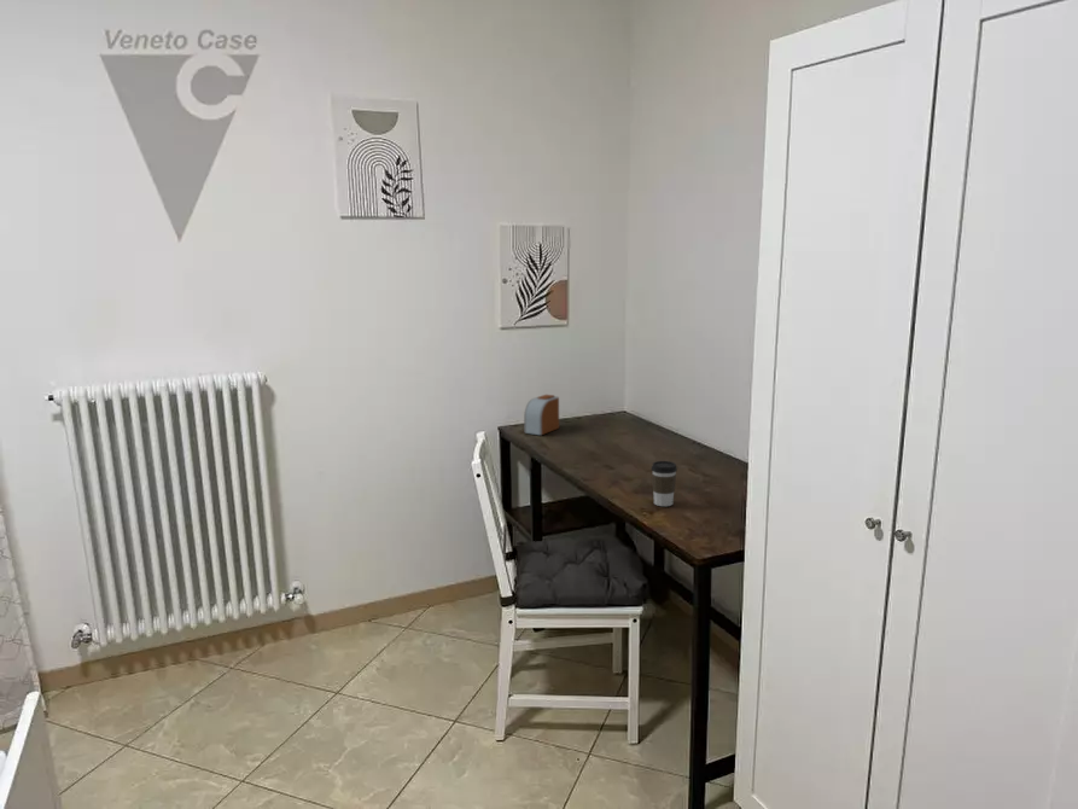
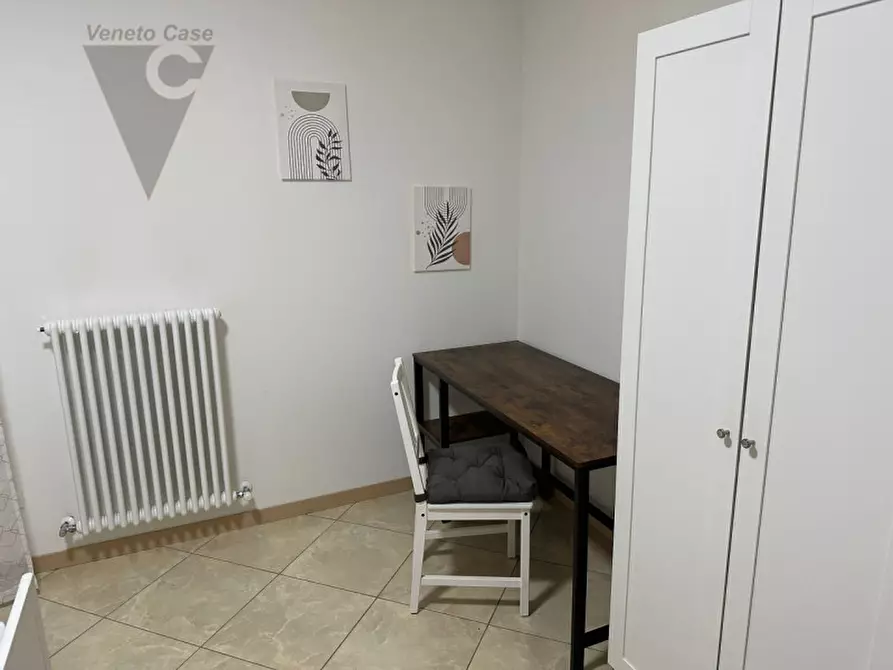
- coffee cup (663, 483)
- alarm clock (542, 413)
